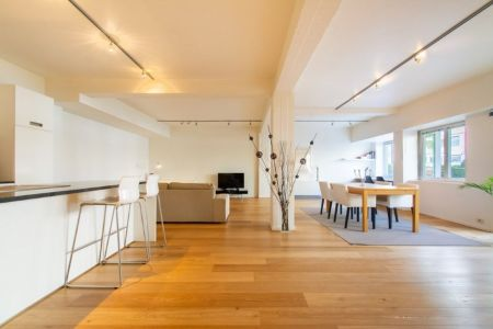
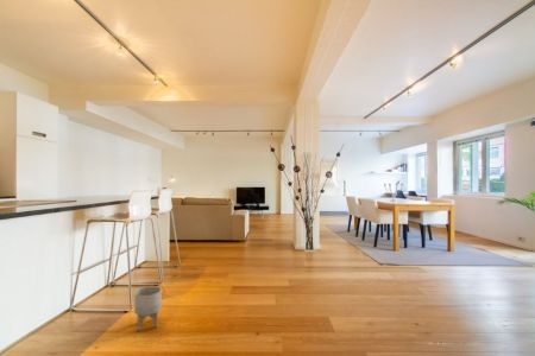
+ planter (147, 307)
